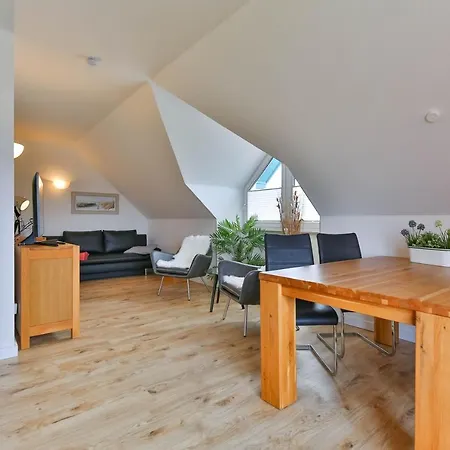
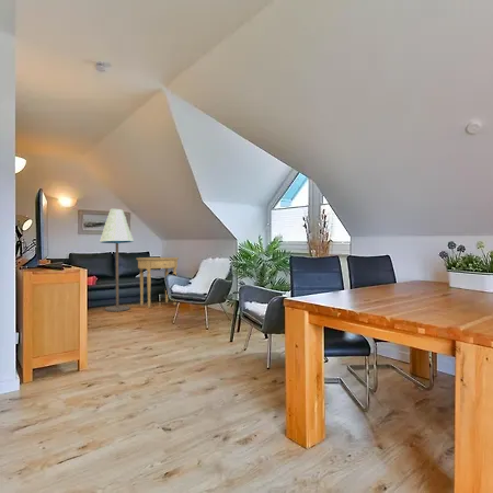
+ floor lamp (116, 259)
+ side table (150, 280)
